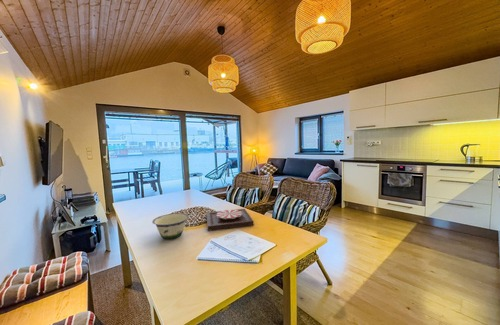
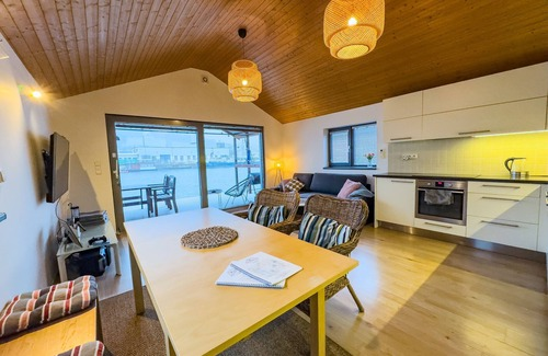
- plate (228, 217)
- bowl (170, 227)
